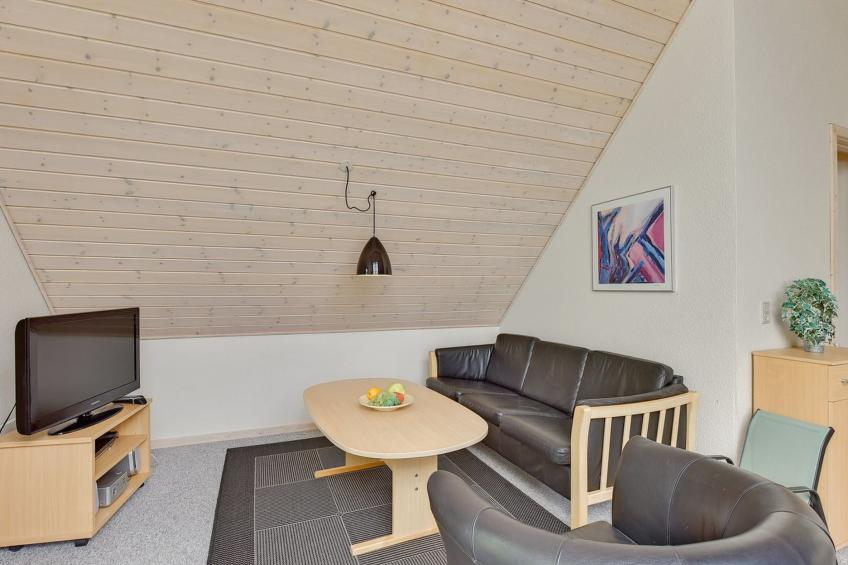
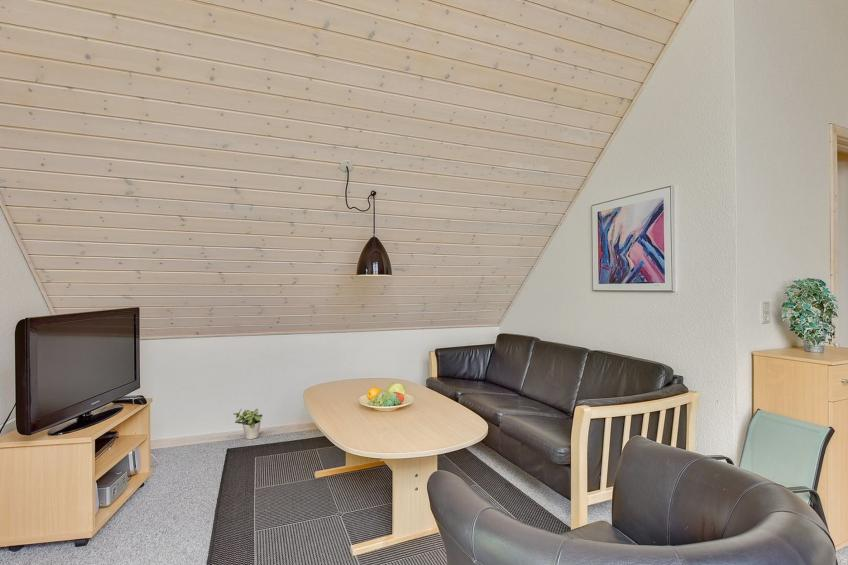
+ potted plant (248, 423)
